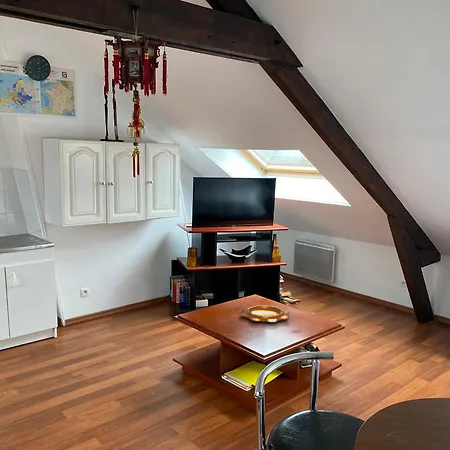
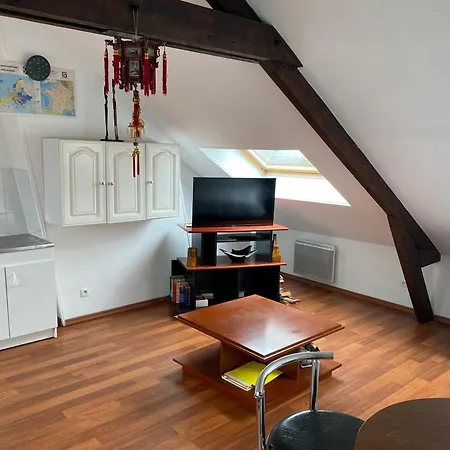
- decorative bowl (264, 313)
